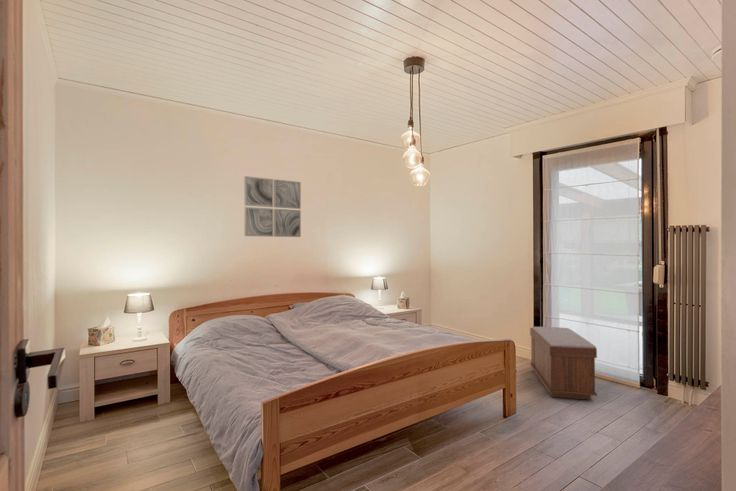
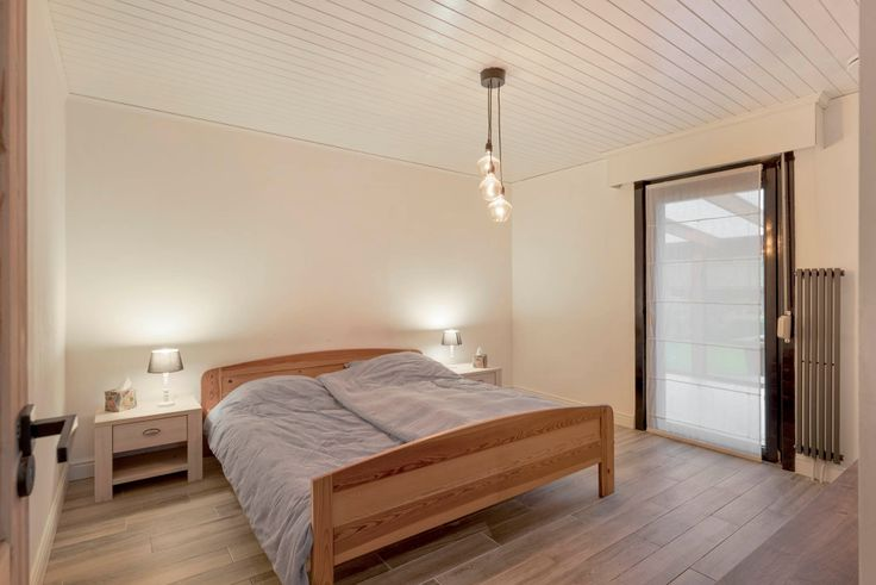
- wall art (274, 209)
- bench (560, 359)
